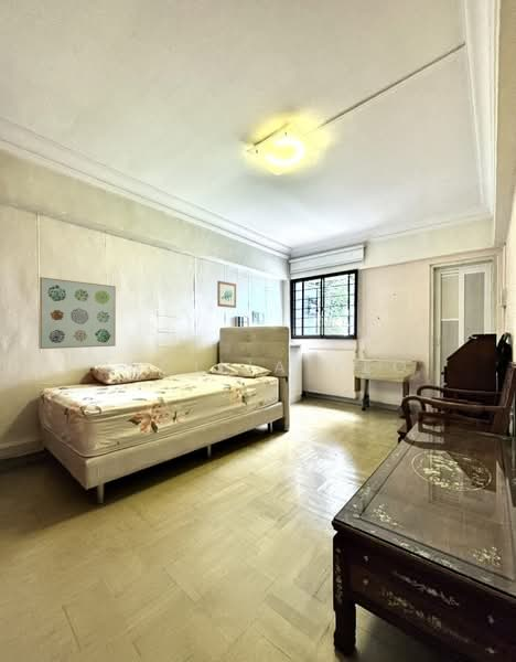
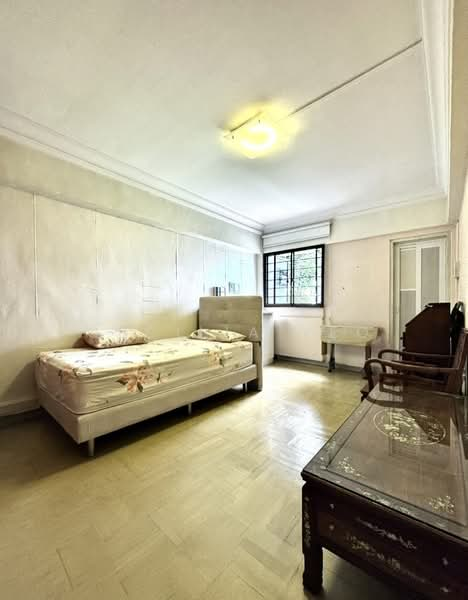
- wall art (80, 314)
- wall art (227, 295)
